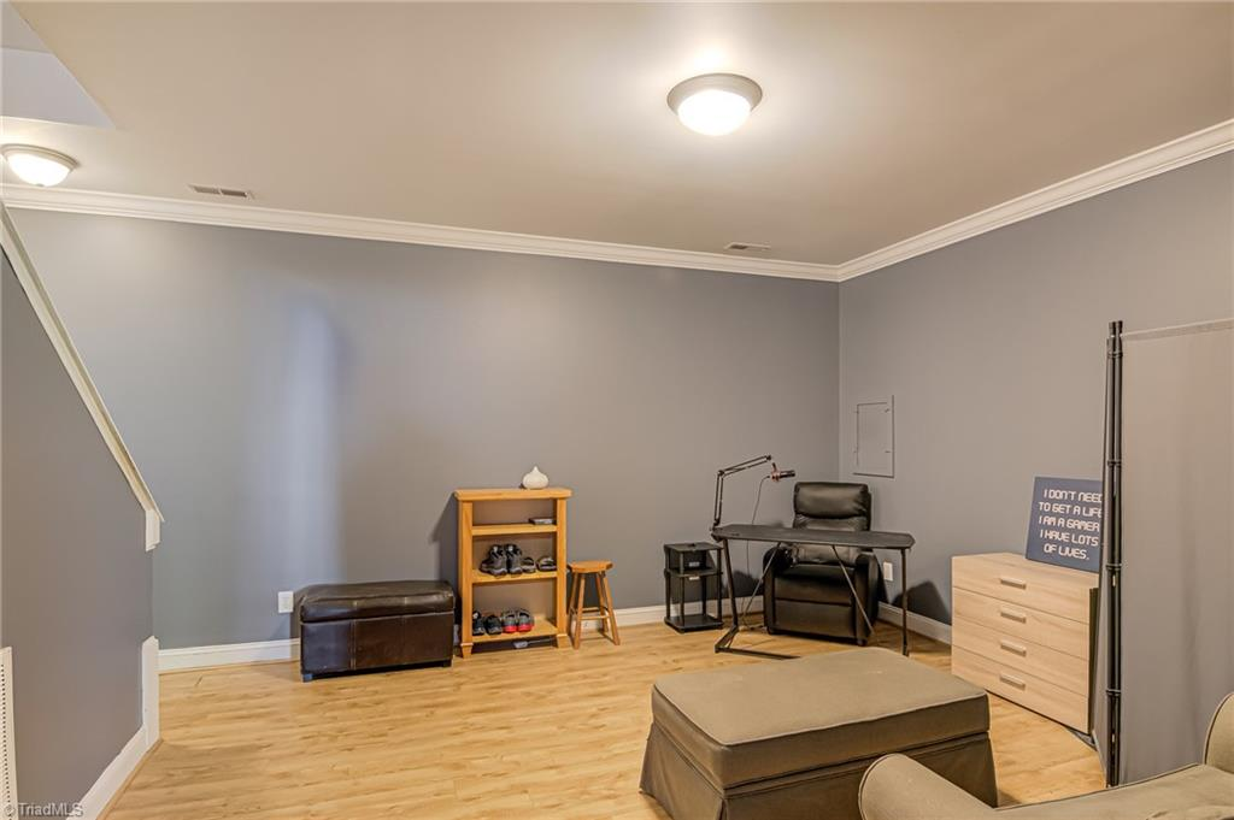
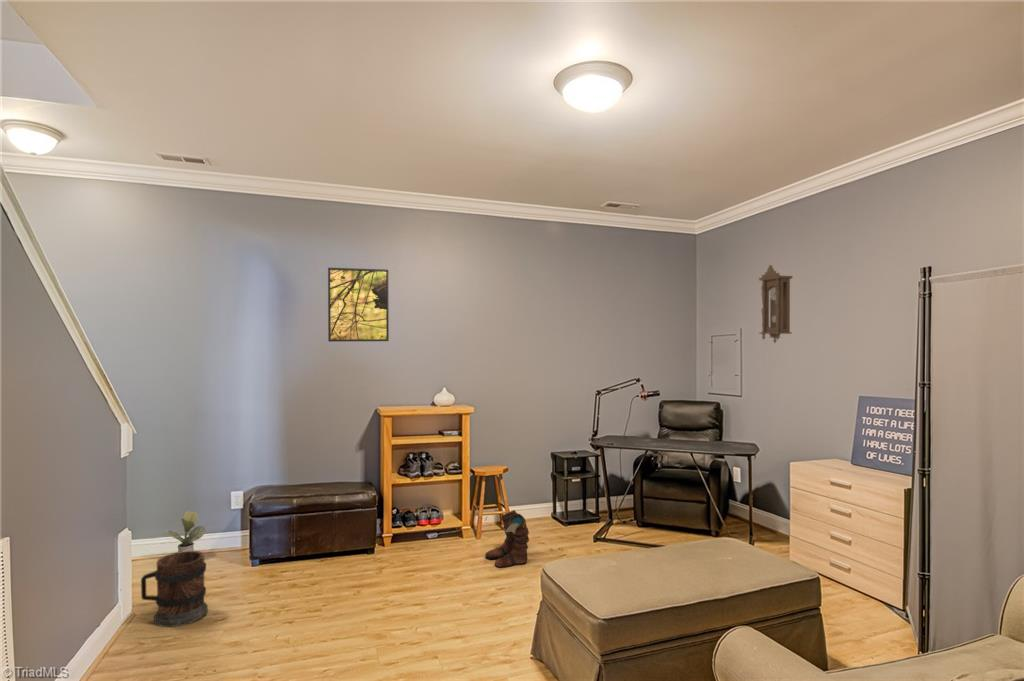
+ pendulum clock (775, 304)
+ potted plant (185, 536)
+ wooden barrel (174, 587)
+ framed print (358, 305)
+ boots (509, 537)
